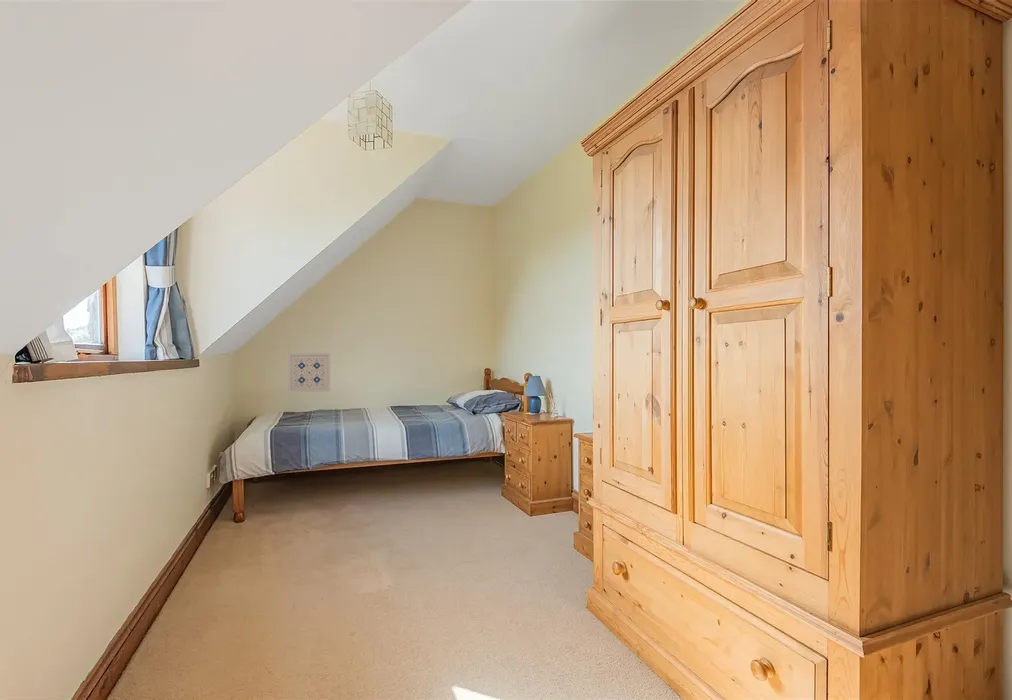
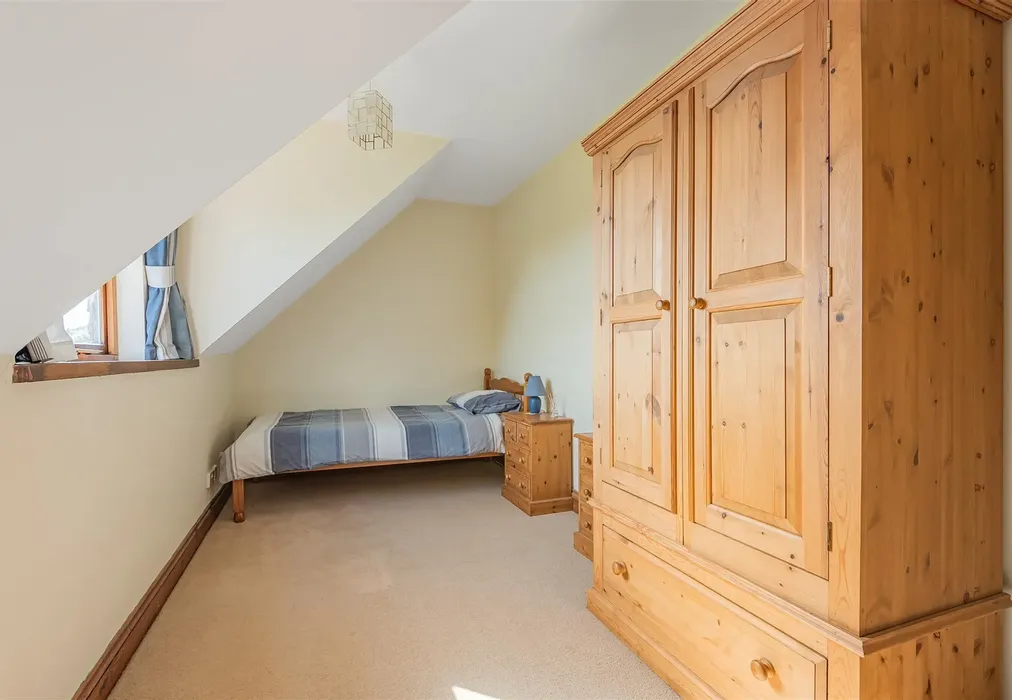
- wall art (309, 372)
